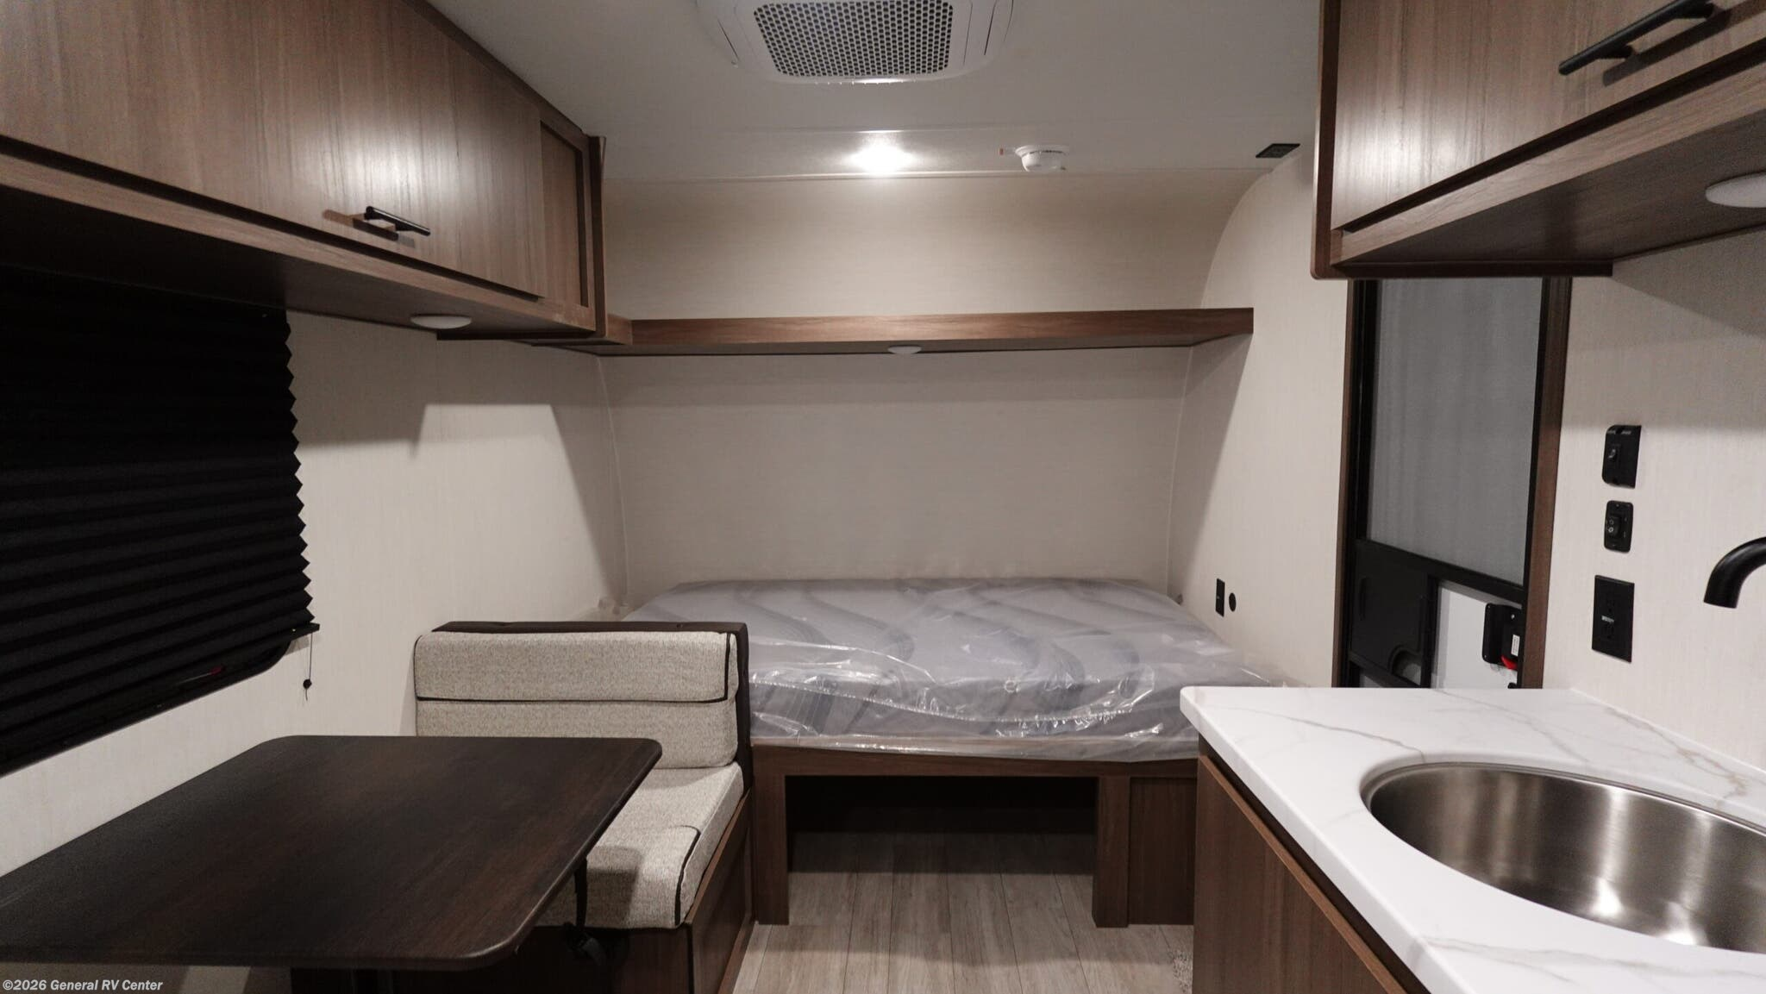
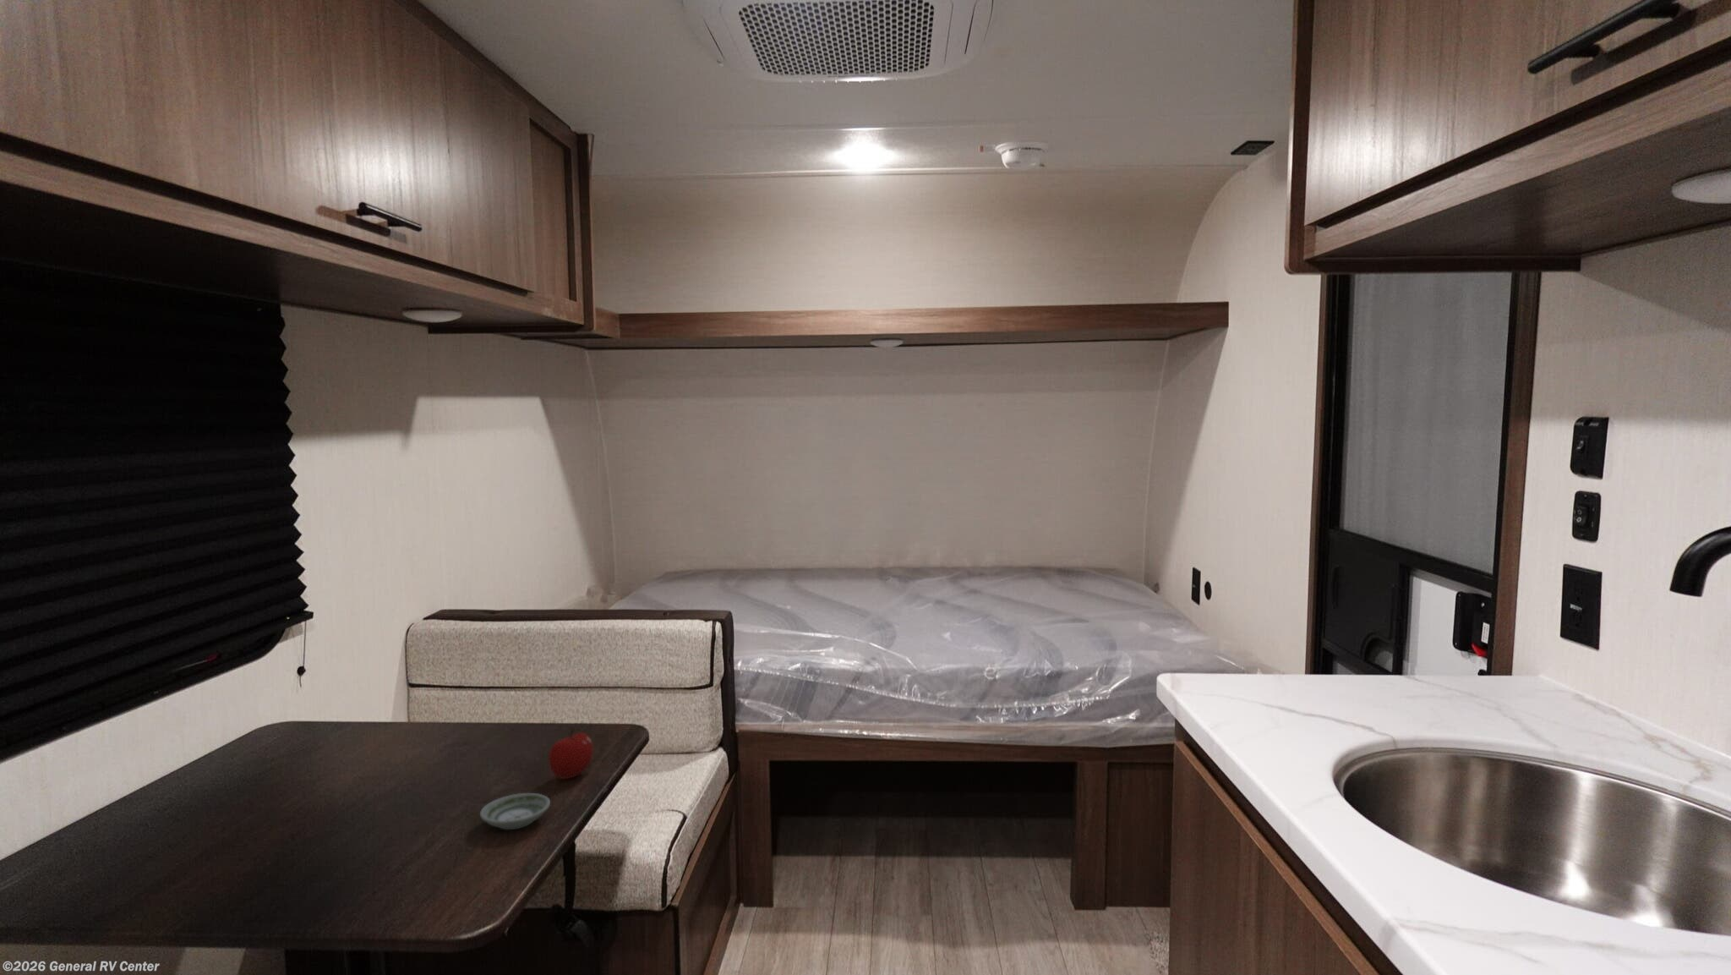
+ saucer (516, 813)
+ apple (571, 753)
